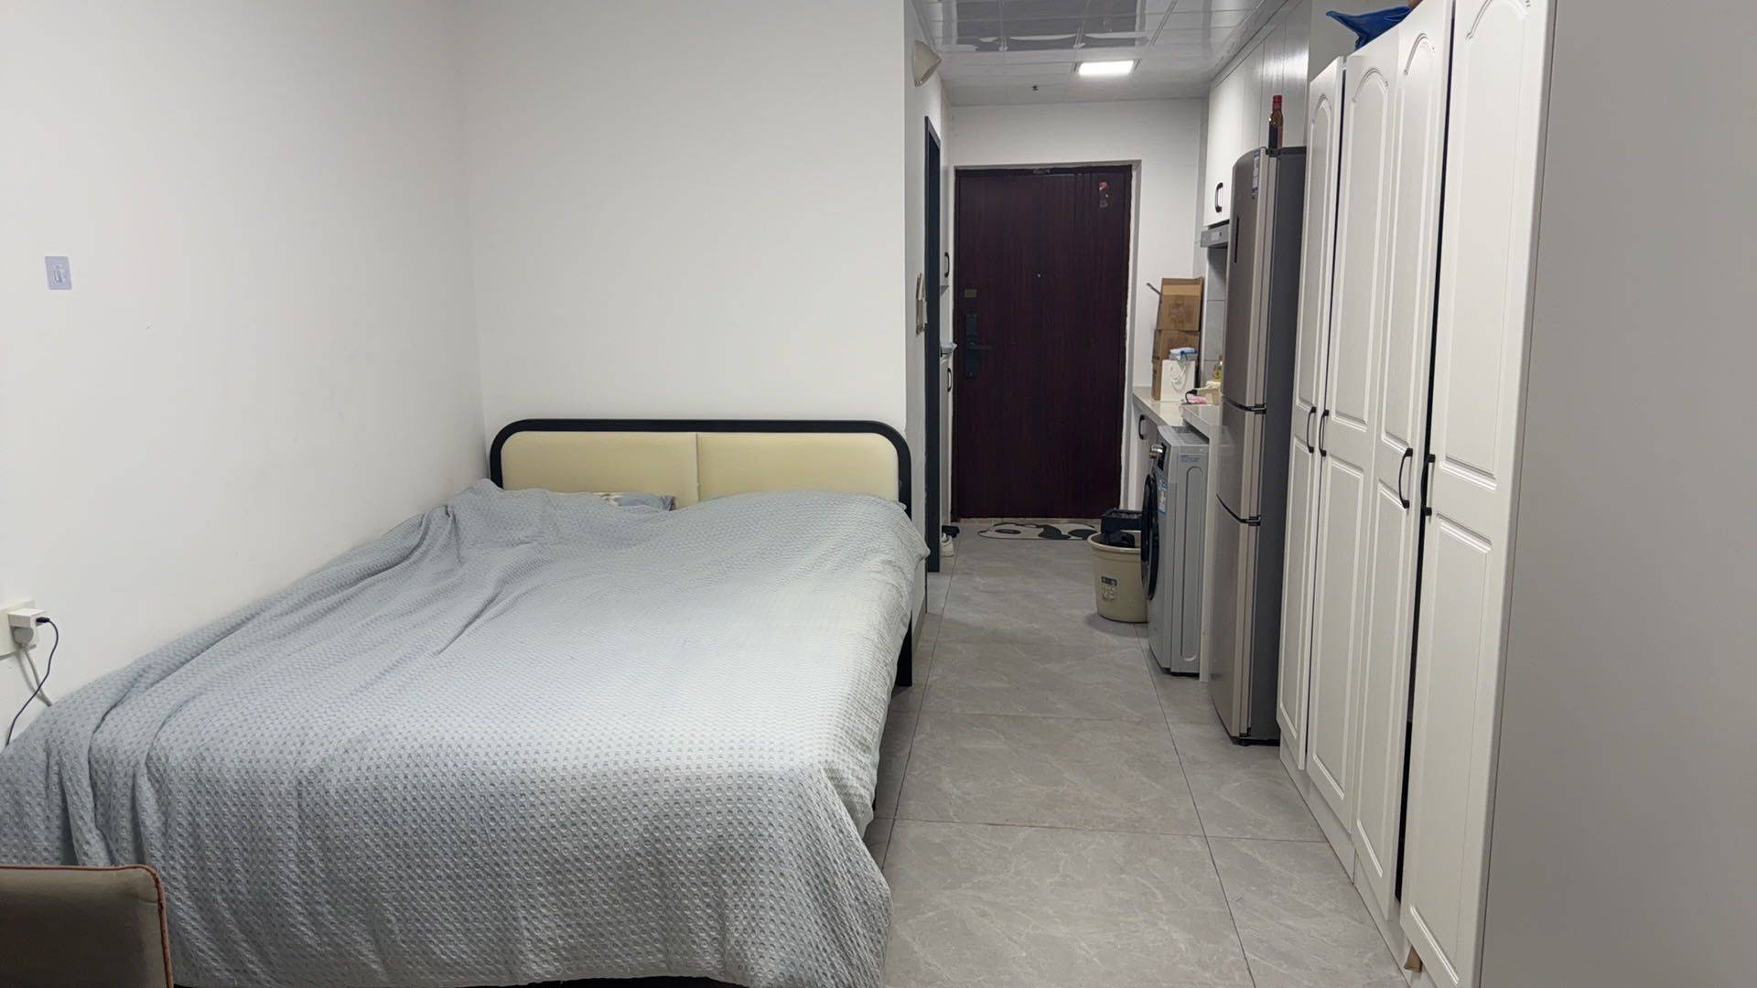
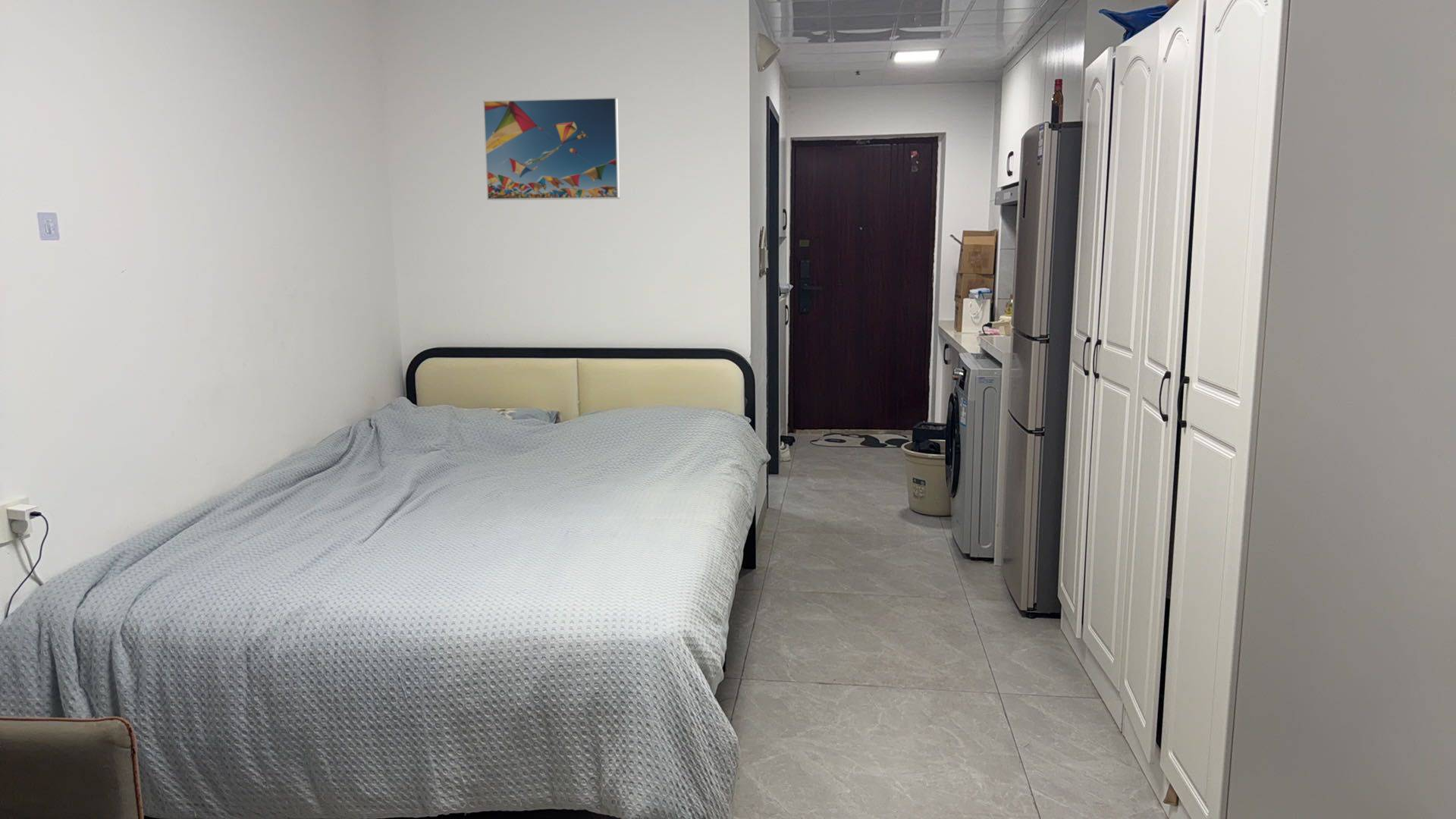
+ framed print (551, 149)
